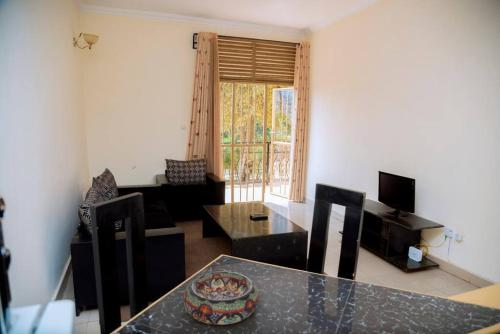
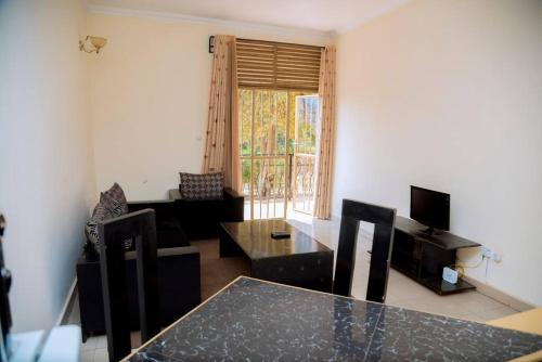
- decorative bowl (221, 296)
